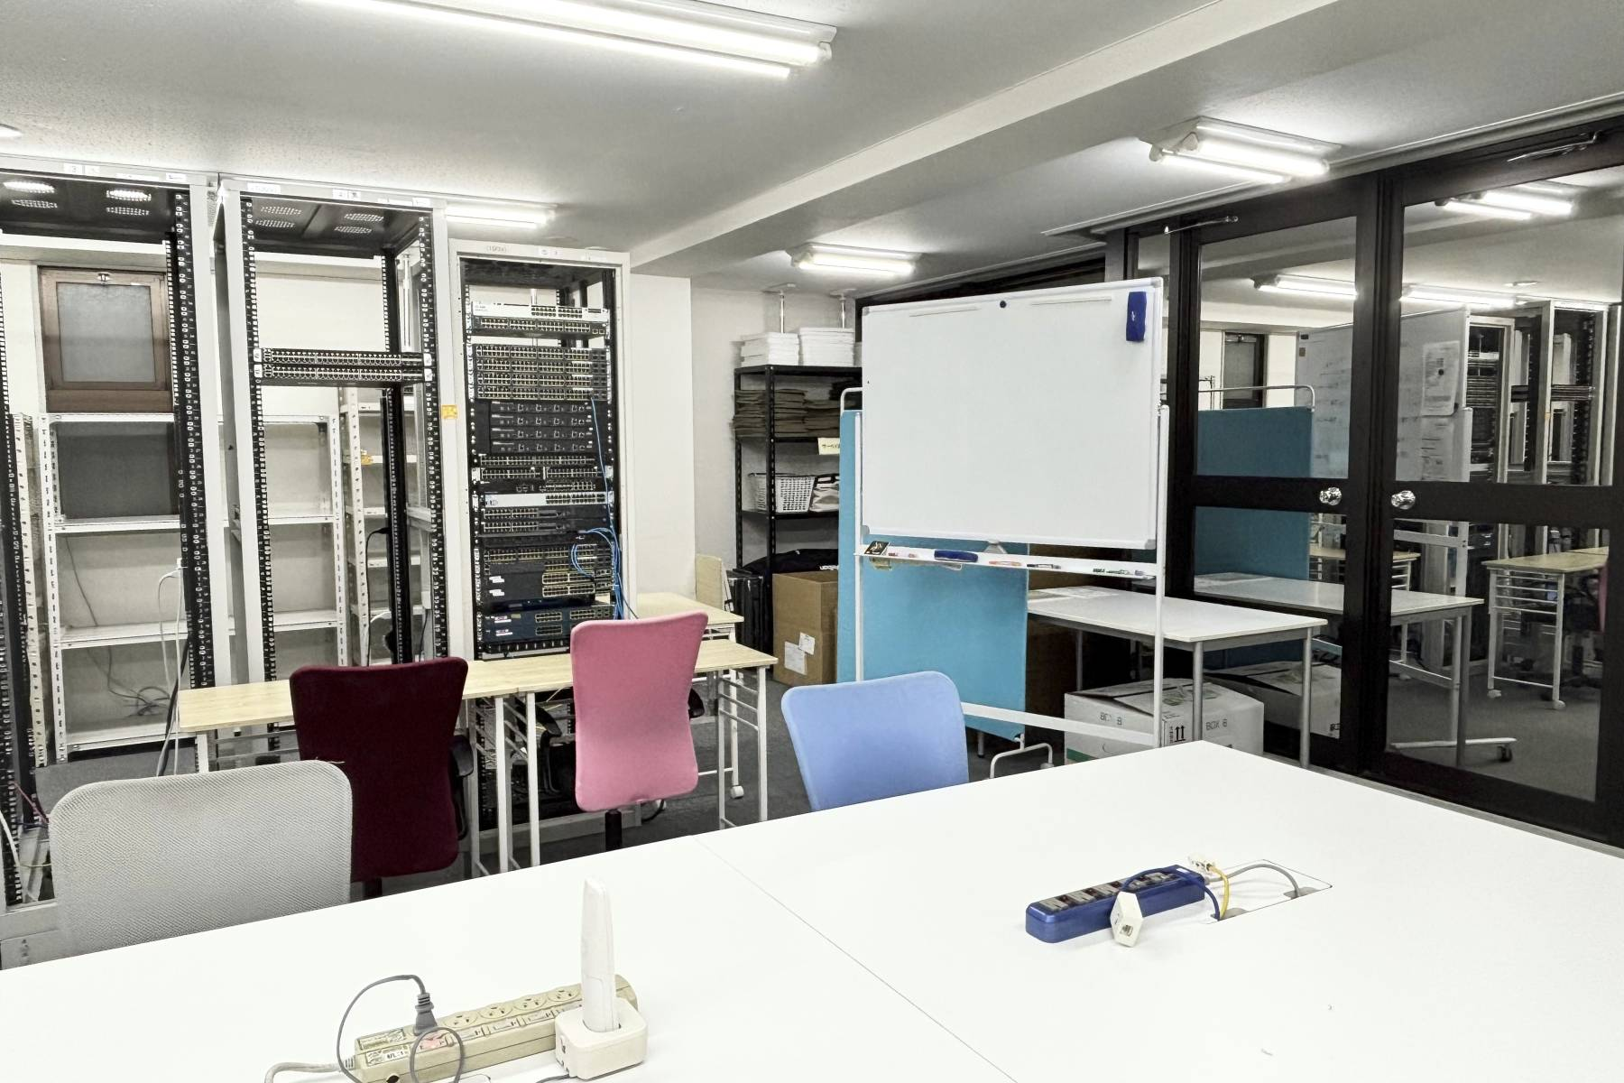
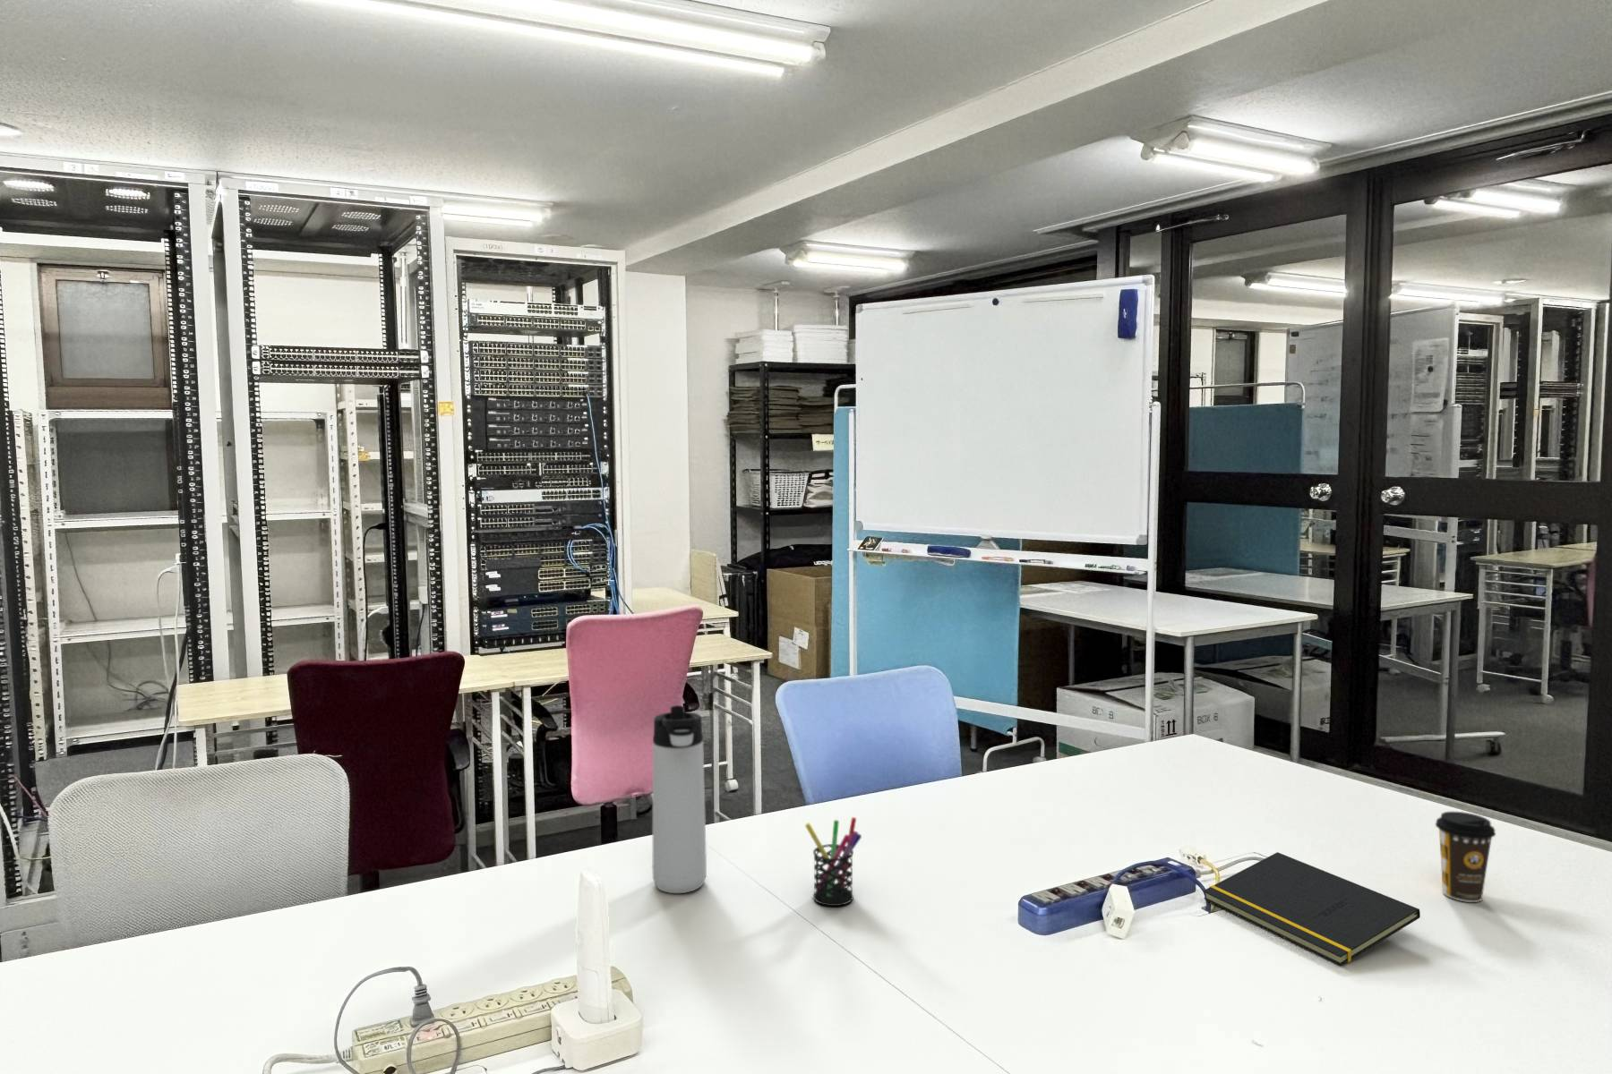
+ thermos bottle (680, 801)
+ pen holder (836, 856)
+ coffee cup (1463, 857)
+ notepad (1306, 903)
